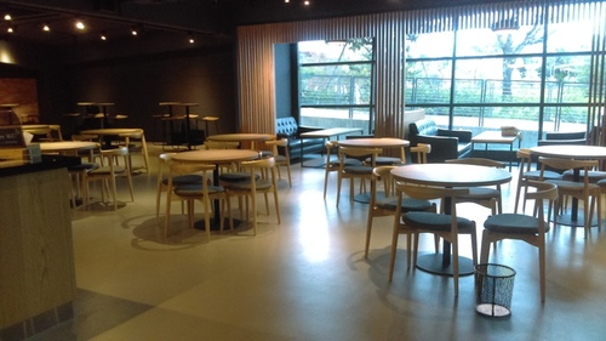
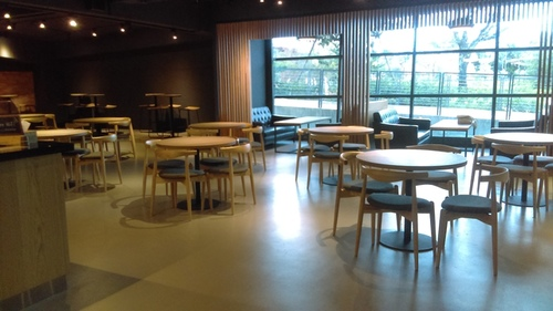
- waste bin (493, 290)
